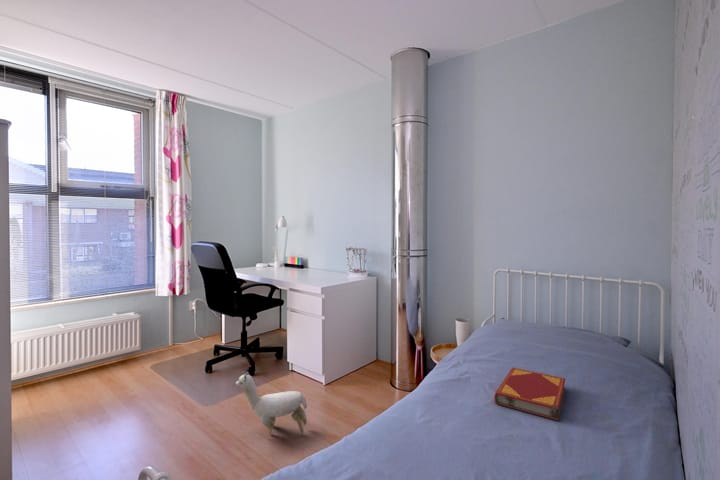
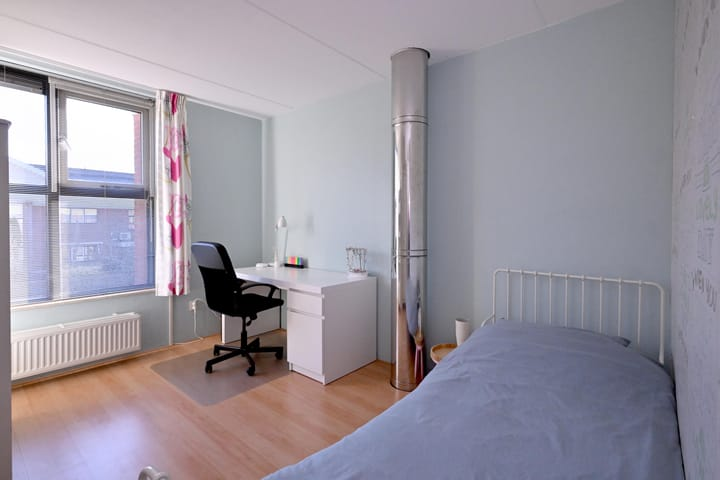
- plush toy (272, 401)
- hardback book (531, 390)
